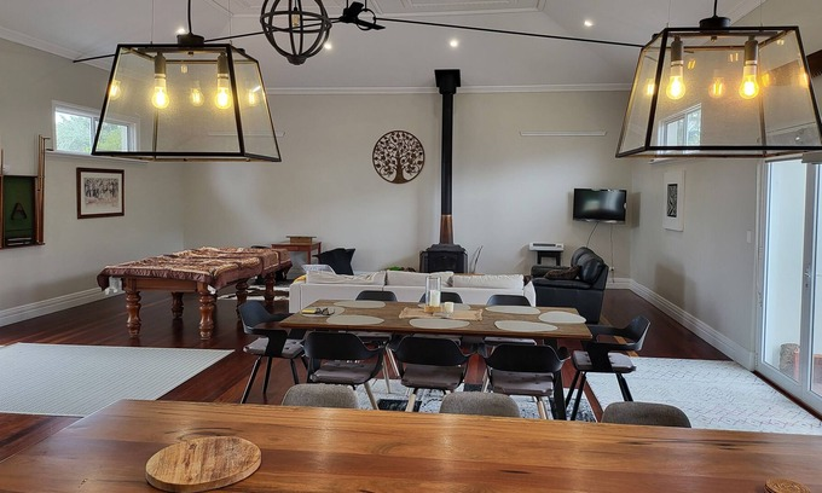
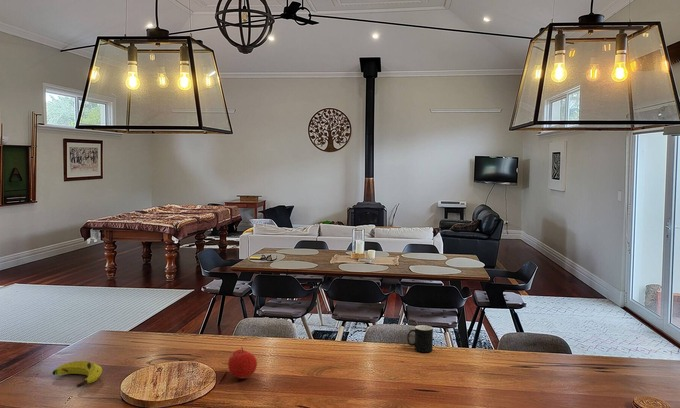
+ fruit (242, 362)
+ cup (419, 338)
+ banana (74, 372)
